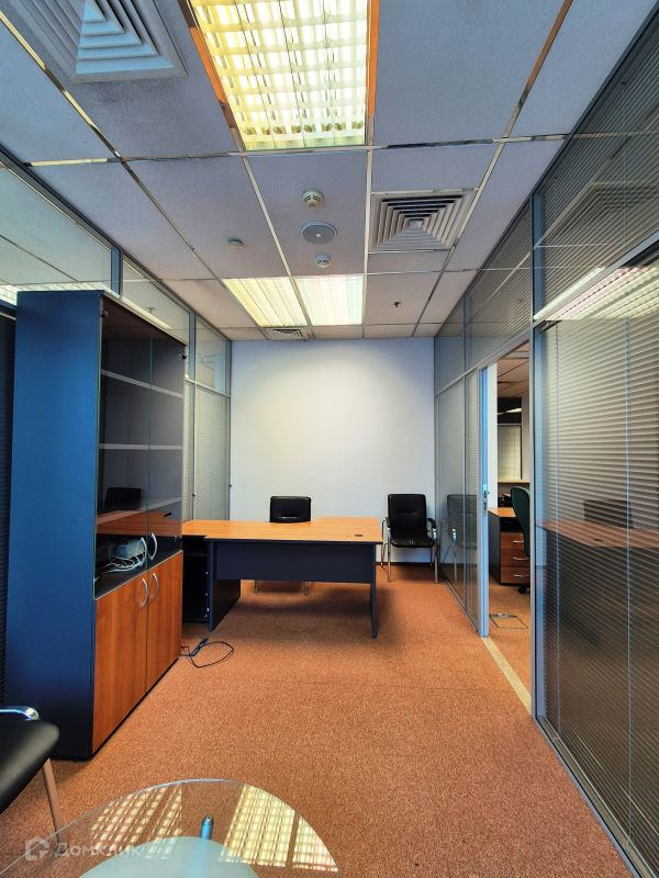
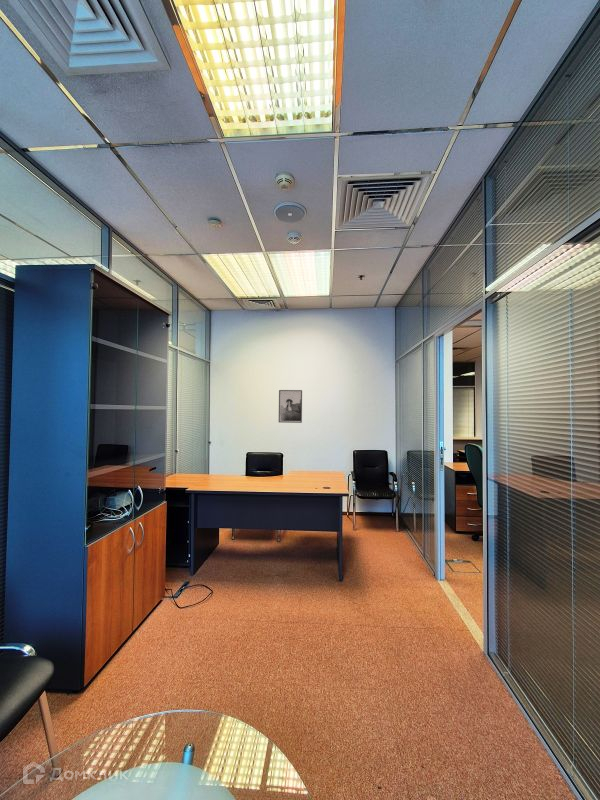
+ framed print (290, 406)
